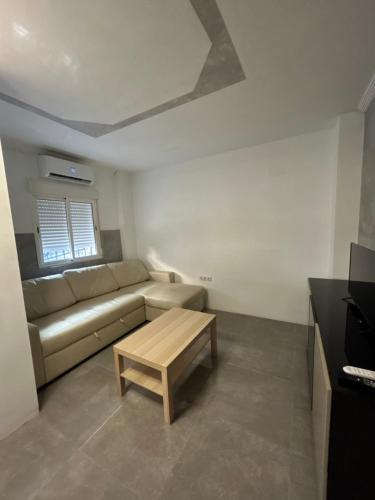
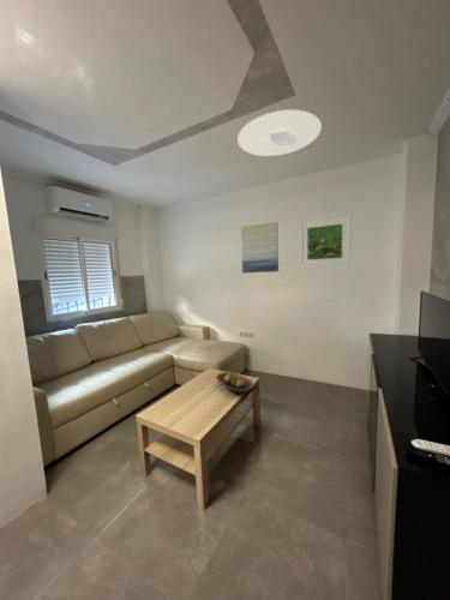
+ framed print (324, 242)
+ fruit bowl (234, 380)
+ ceiling light (277, 132)
+ wall art (259, 248)
